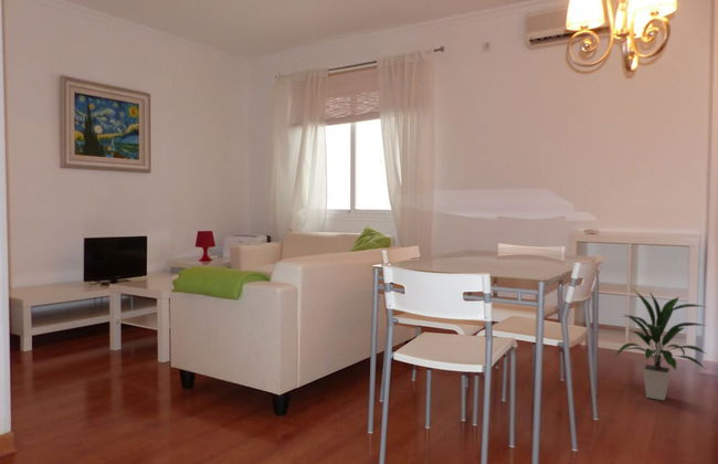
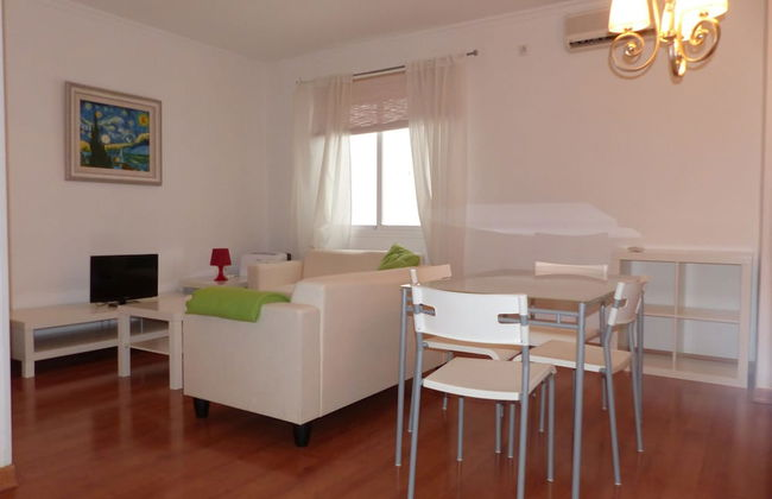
- indoor plant (659, 342)
